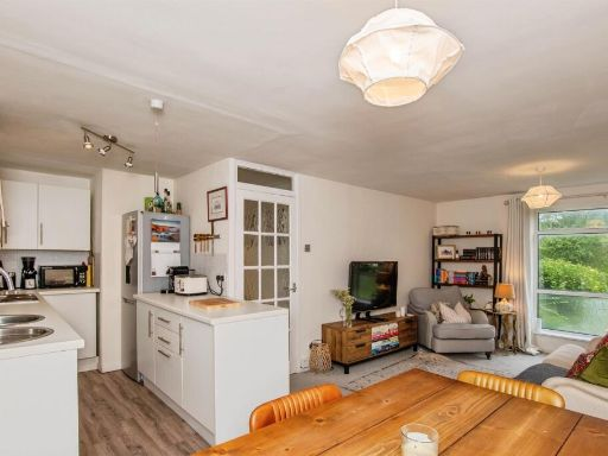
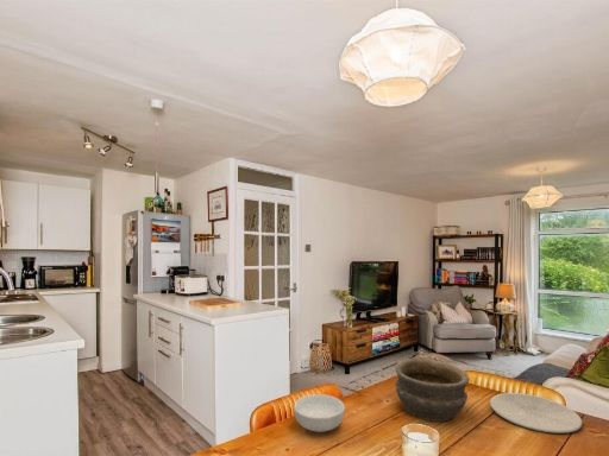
+ plate (533, 412)
+ cereal bowl (319, 414)
+ bowl (431, 388)
